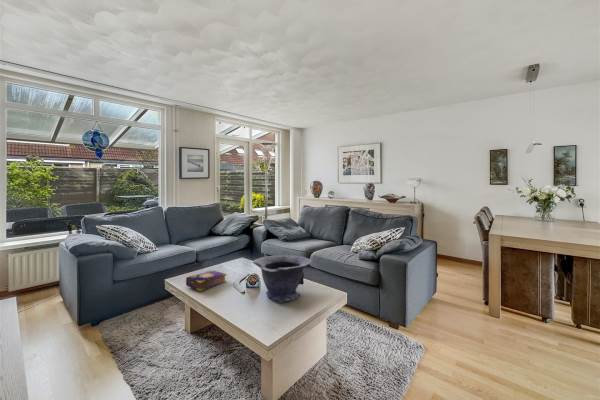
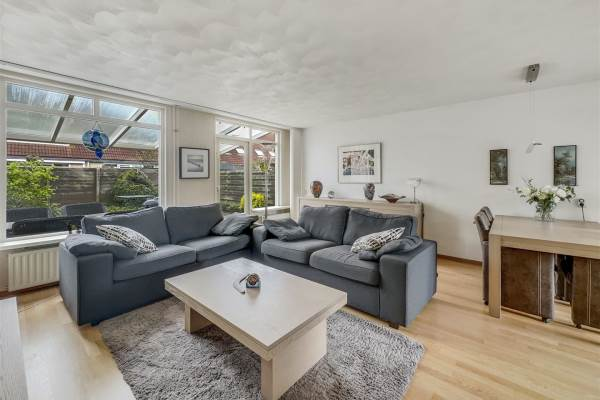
- decorative bowl (284, 277)
- book (206, 279)
